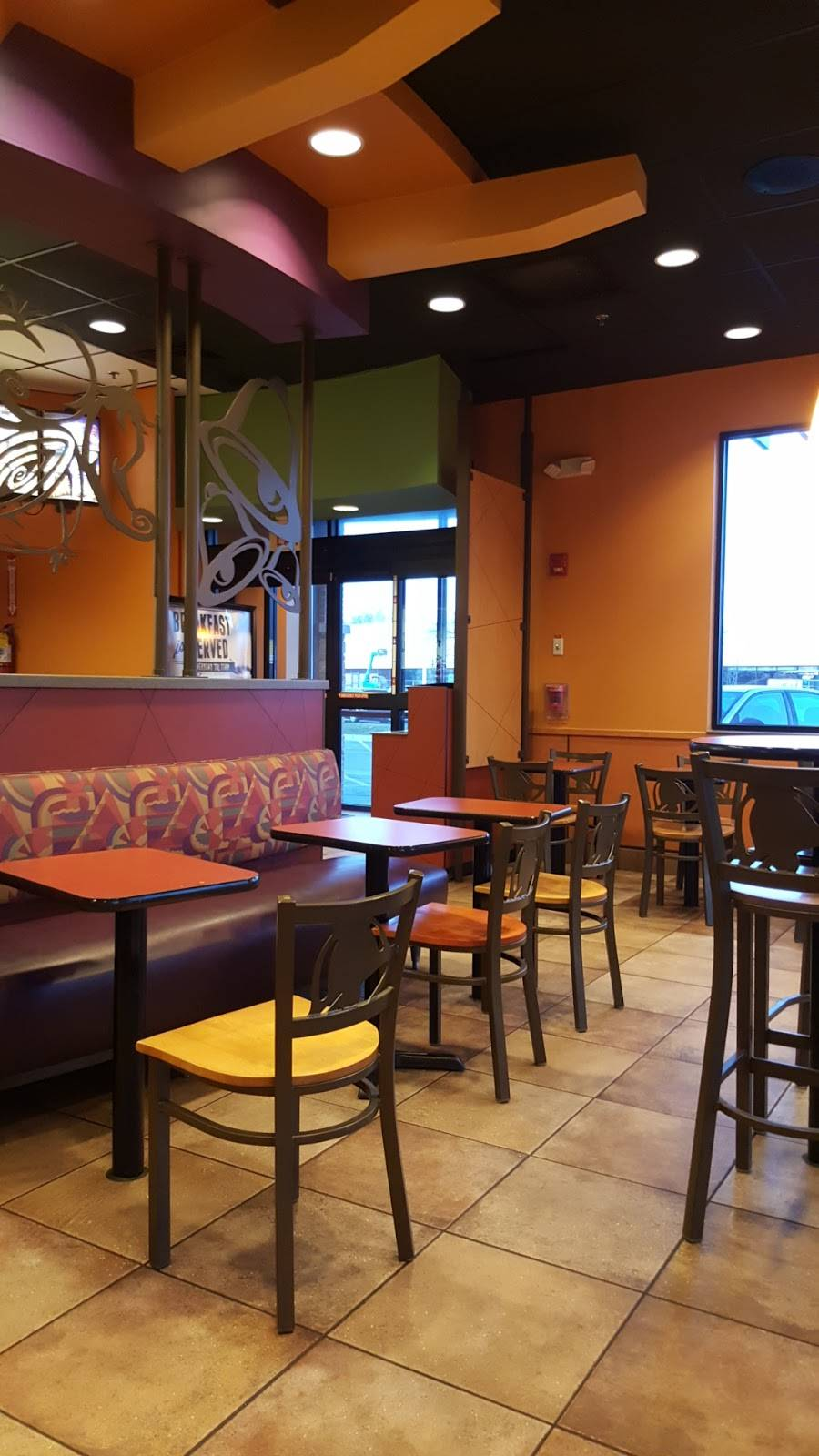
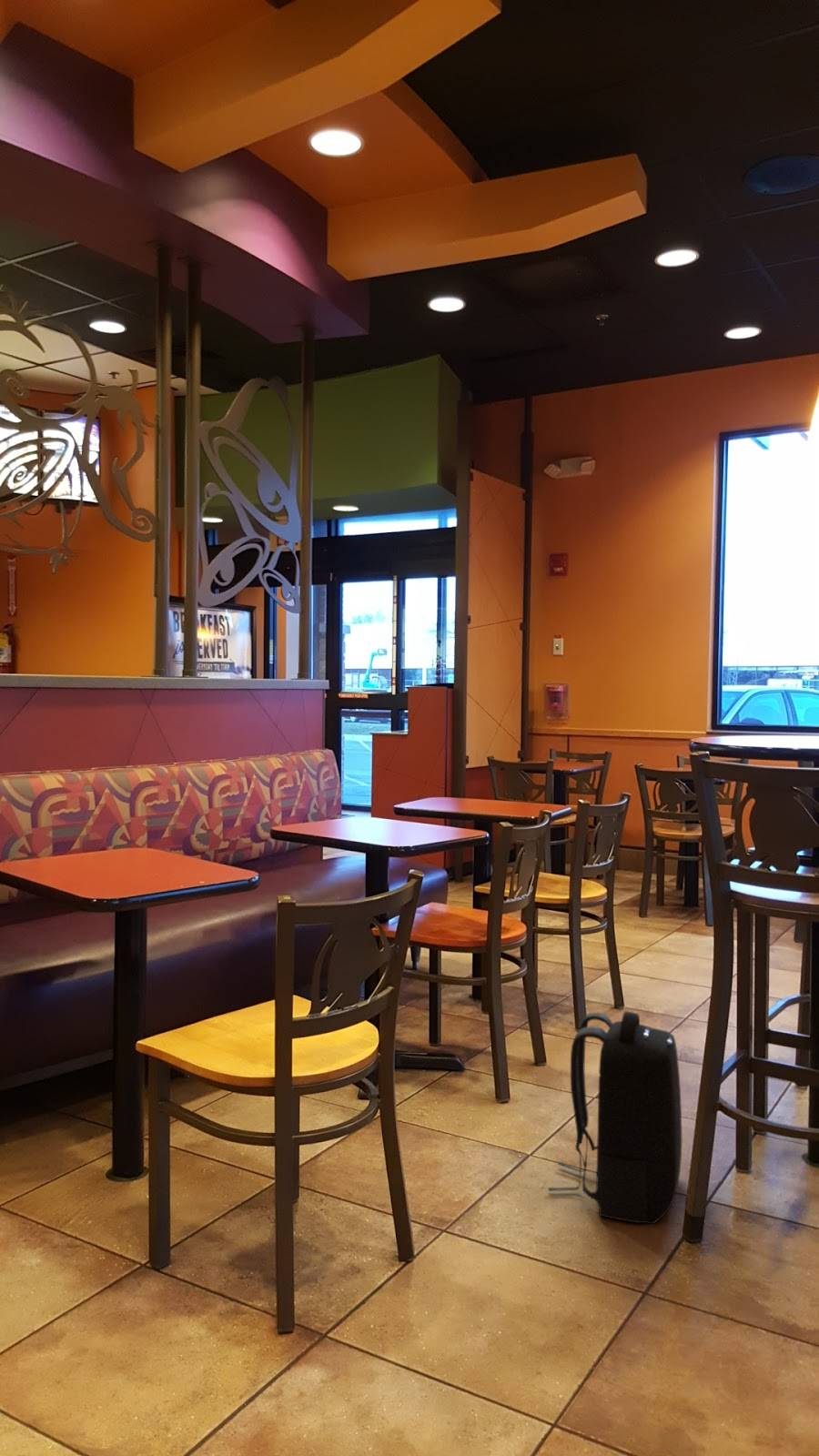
+ backpack (617, 1100)
